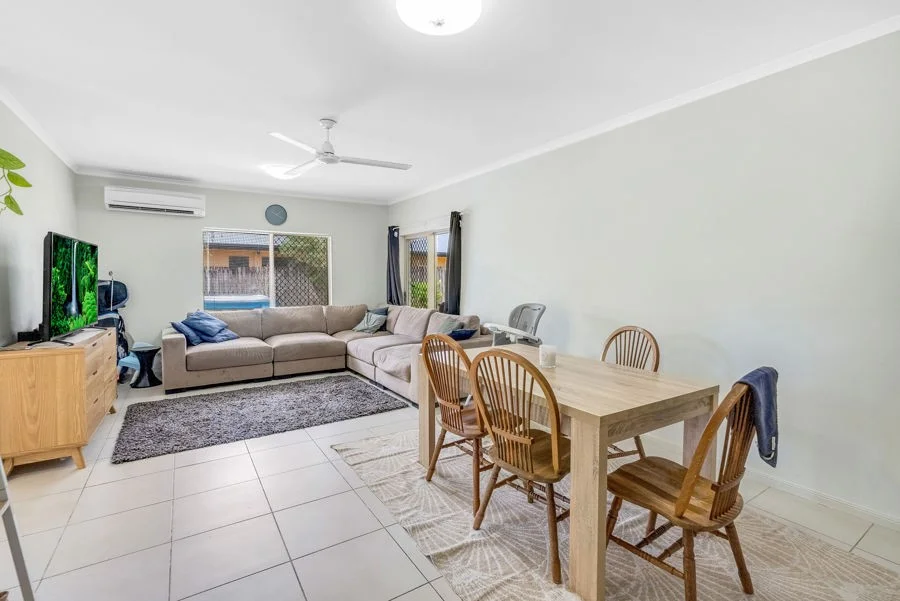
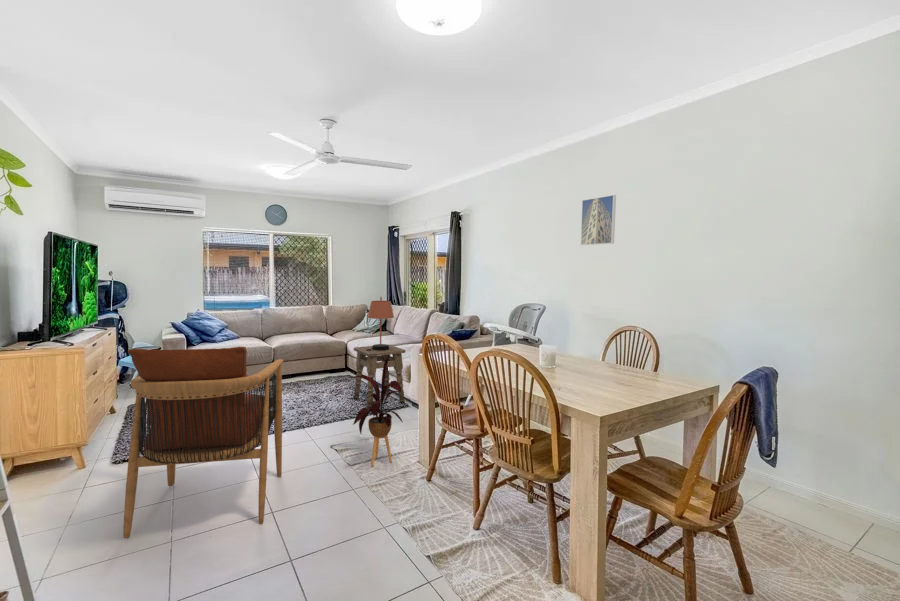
+ house plant (375, 410)
+ side table (375, 372)
+ armchair (209, 423)
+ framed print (597, 221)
+ table lamp (380, 322)
